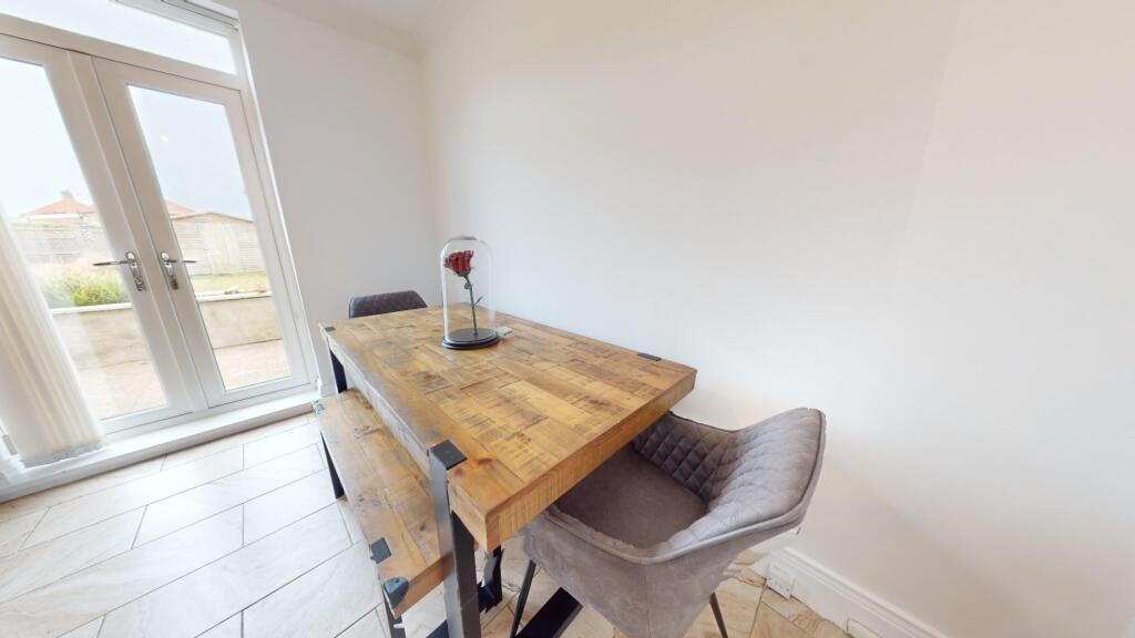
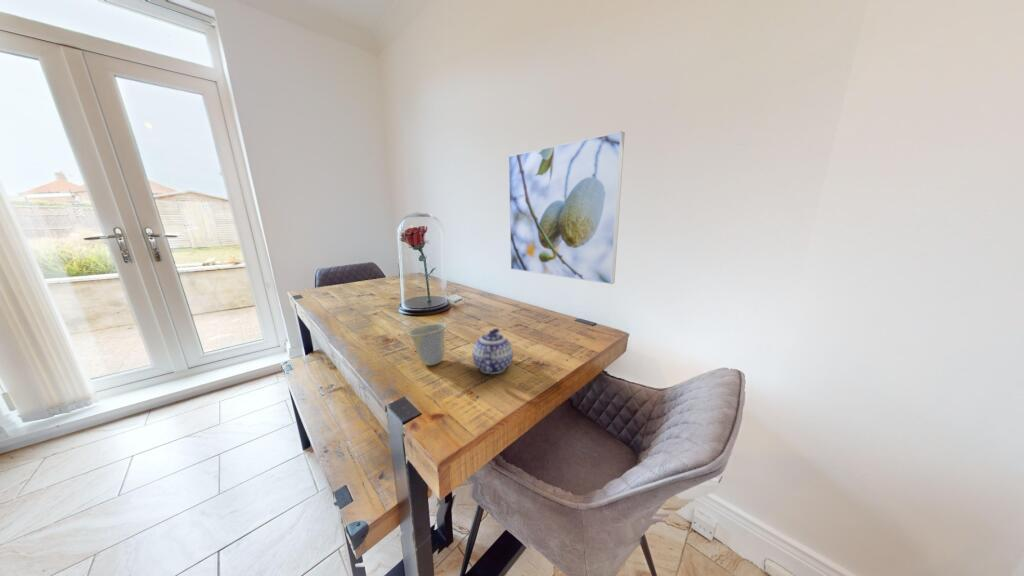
+ teapot (492, 349)
+ cup (428, 344)
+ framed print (556, 214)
